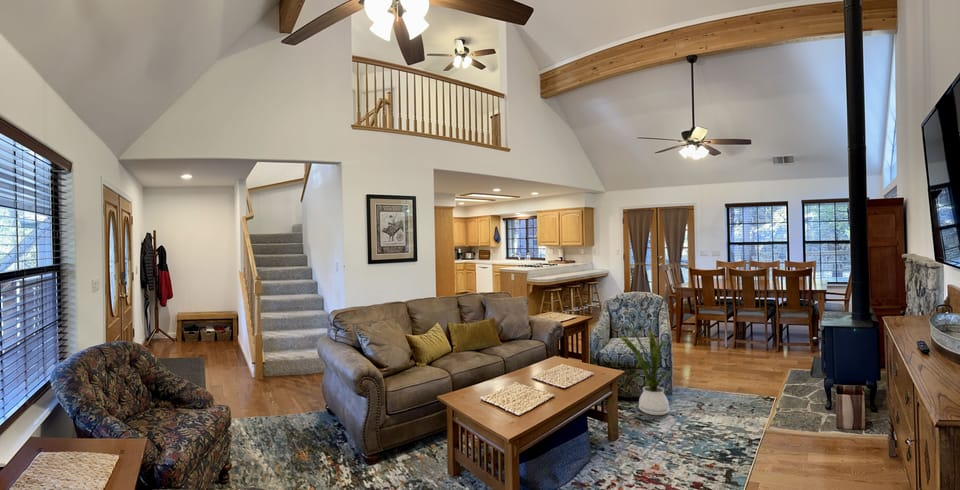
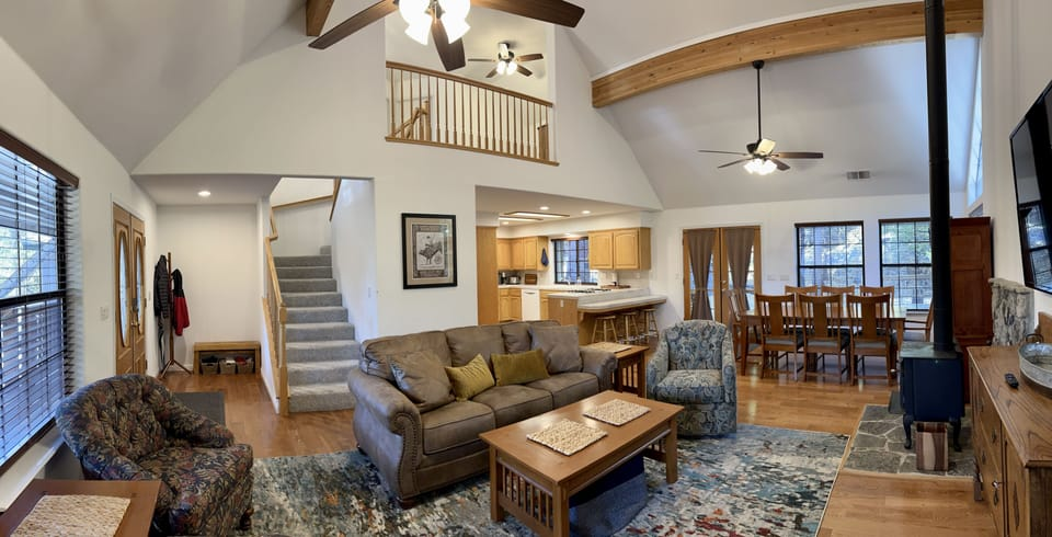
- house plant (648, 366)
